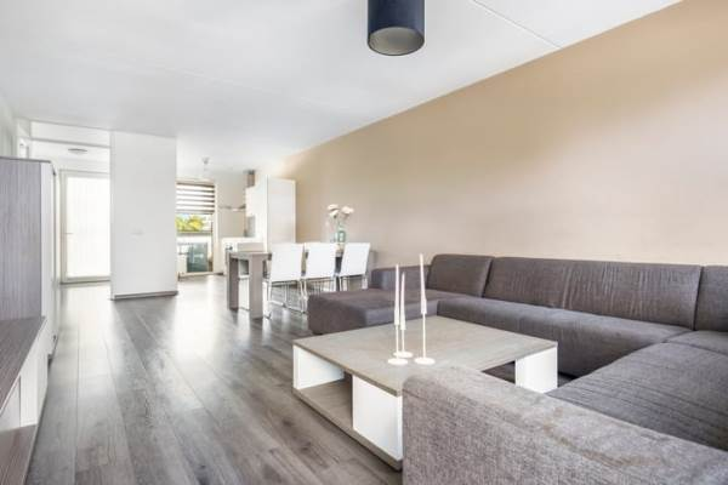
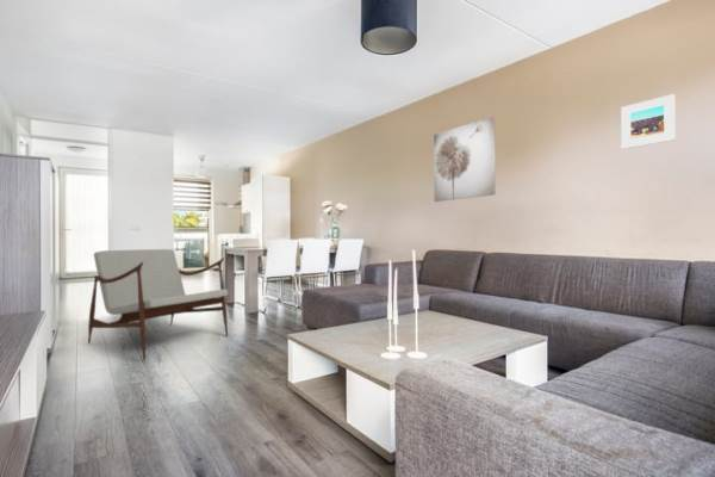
+ armchair (161, 295)
+ wall art (461, 162)
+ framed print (647, 123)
